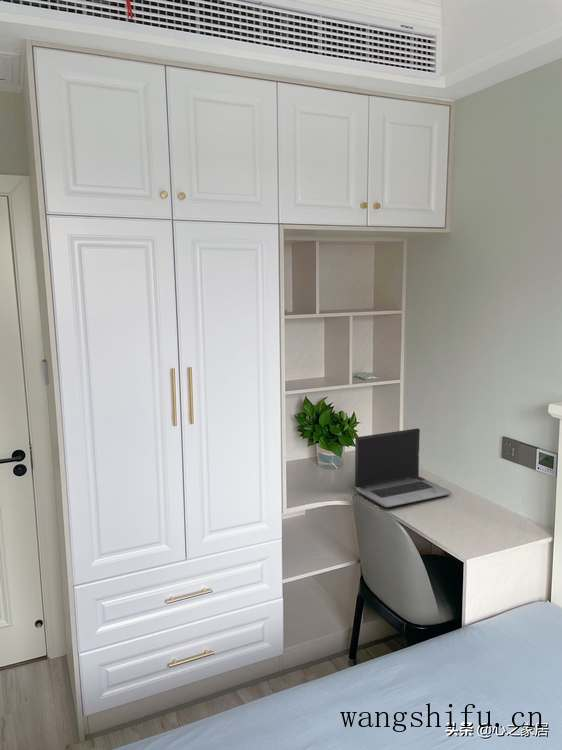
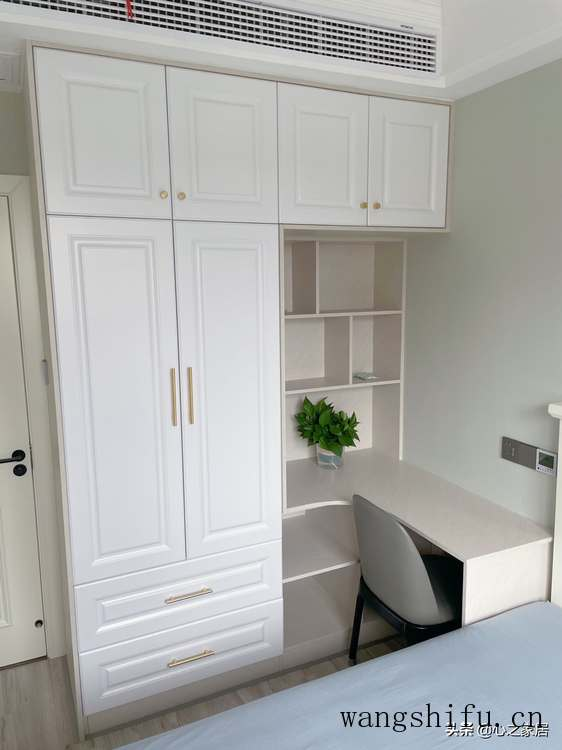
- laptop computer (404, 466)
